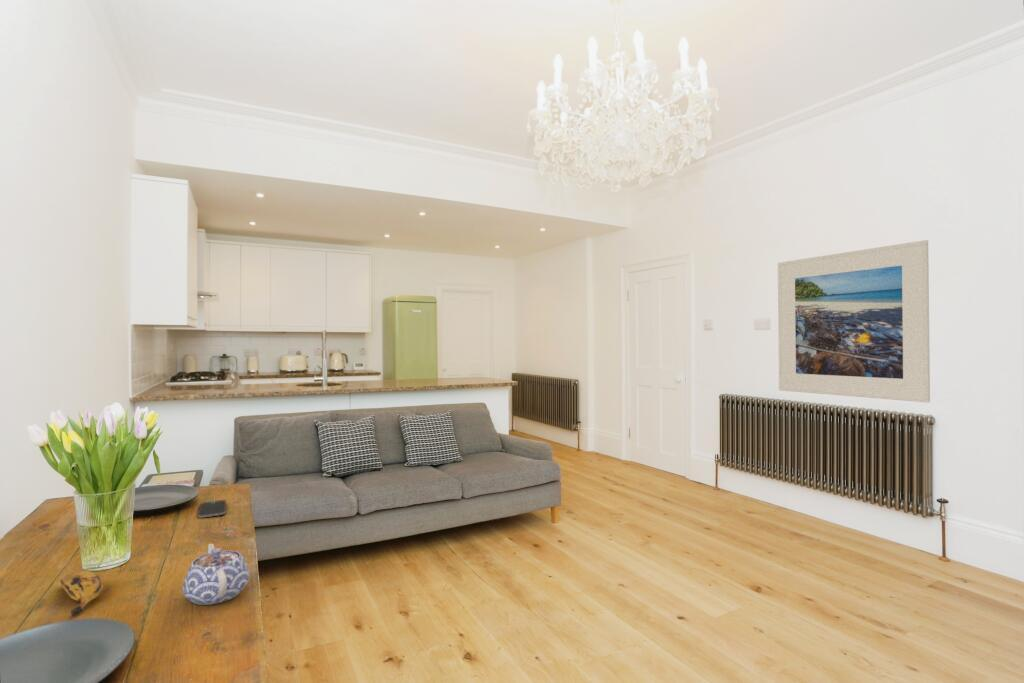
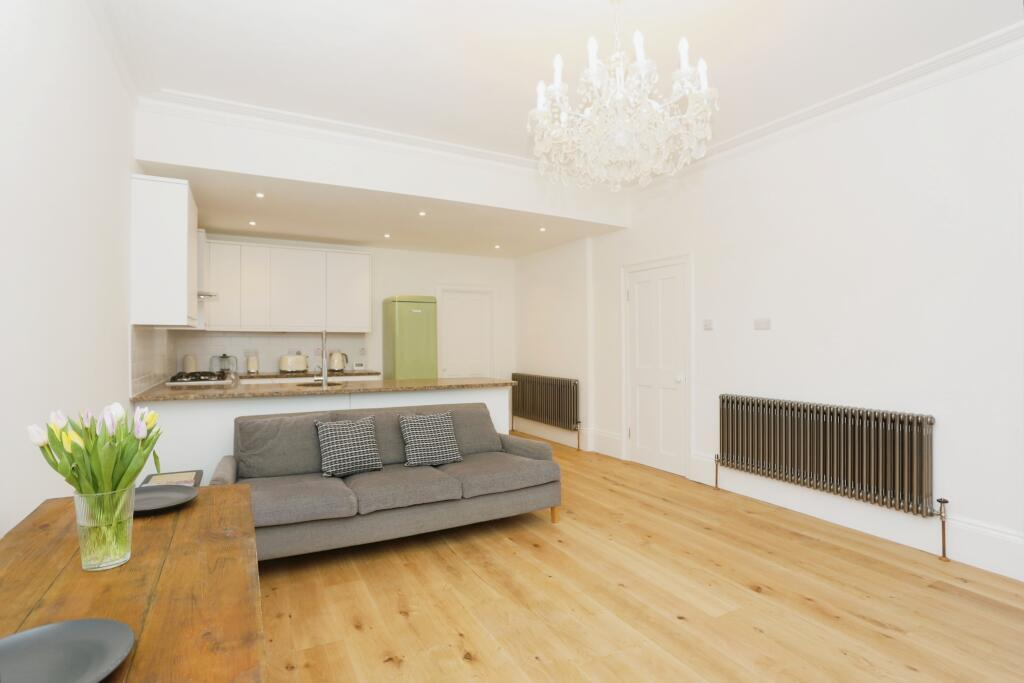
- banana (81, 587)
- teapot (216, 571)
- smartphone (212, 508)
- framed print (844, 324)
